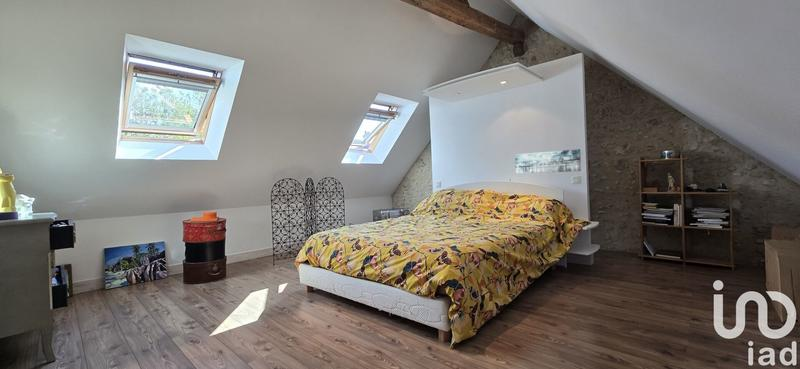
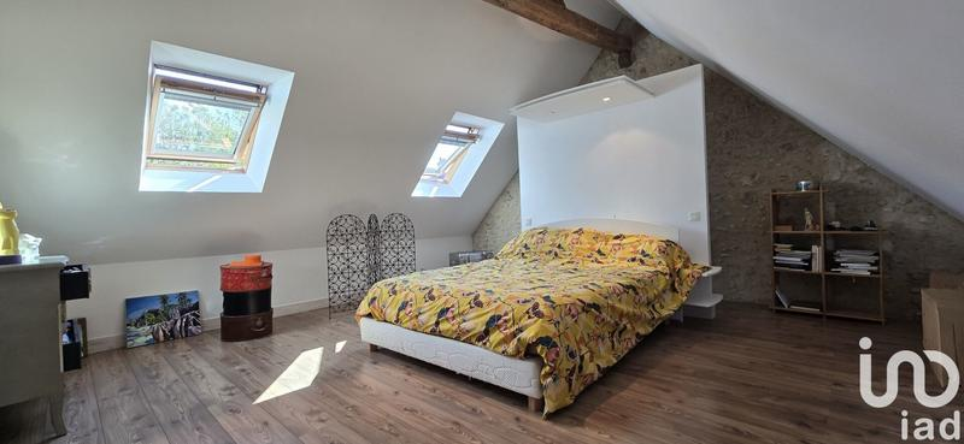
- wall art (546, 162)
